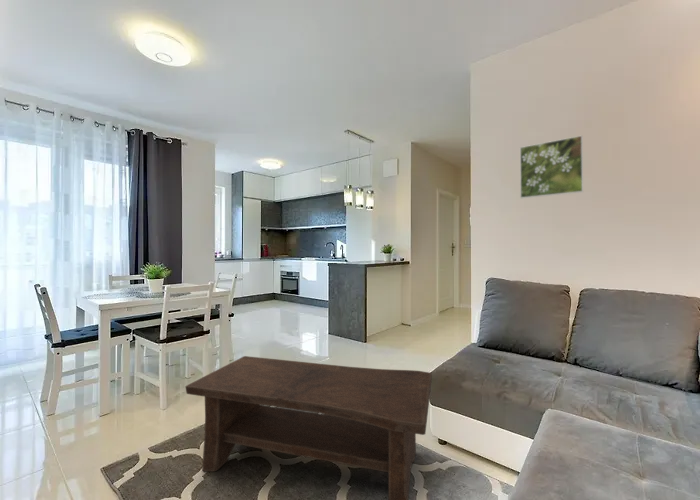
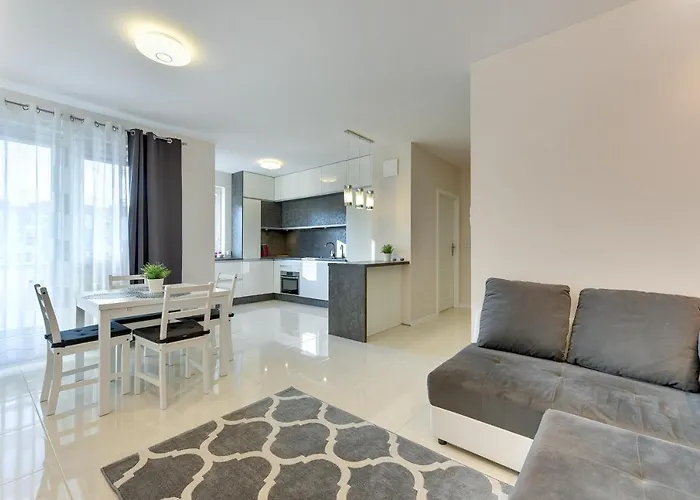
- coffee table (313, 420)
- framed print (550, 168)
